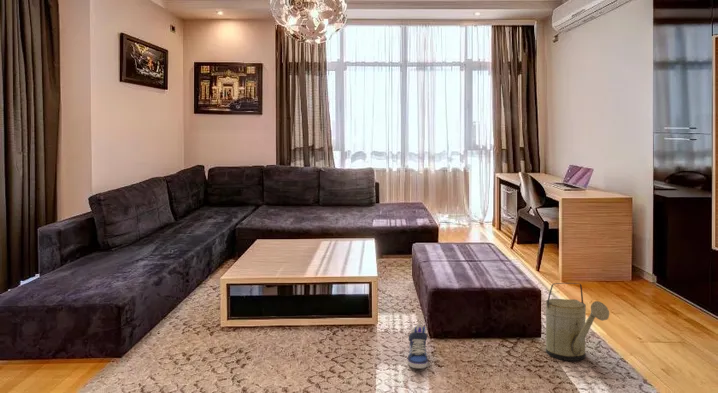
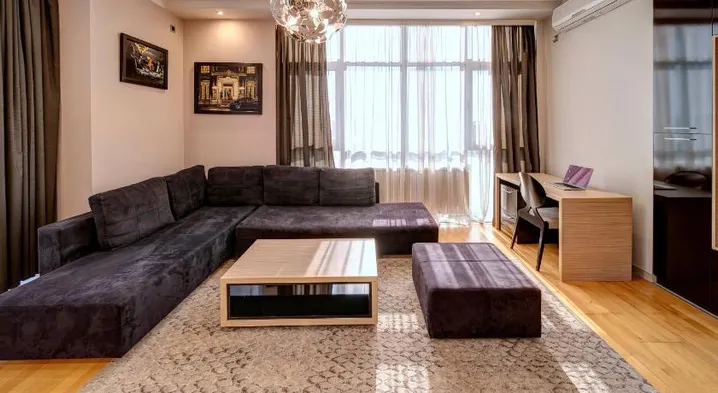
- sneaker (417, 343)
- watering can (574, 323)
